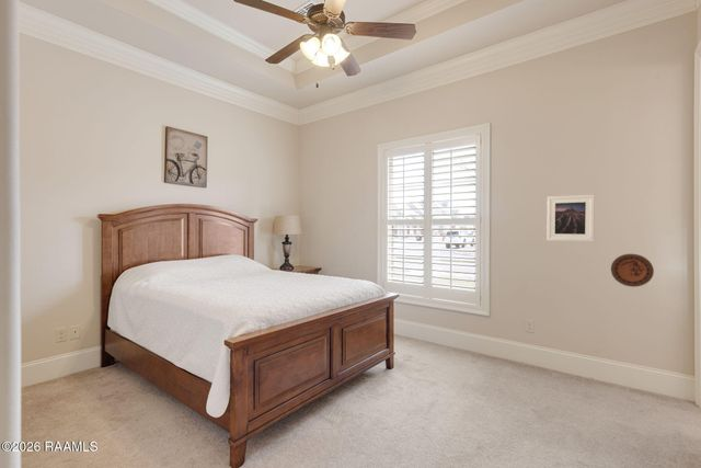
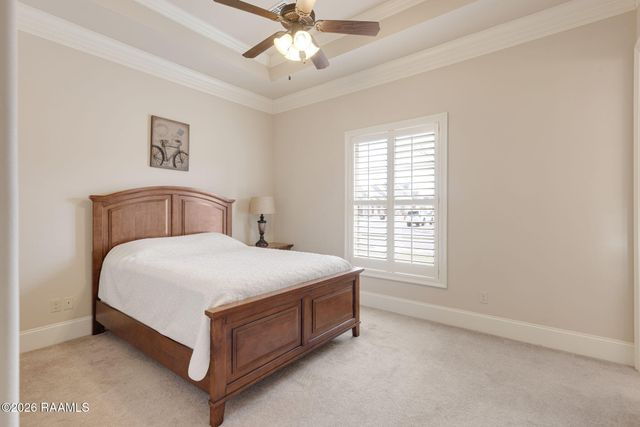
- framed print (570, 218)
- decorative plate (631, 270)
